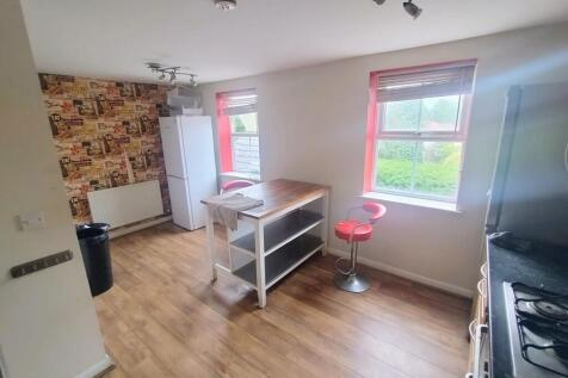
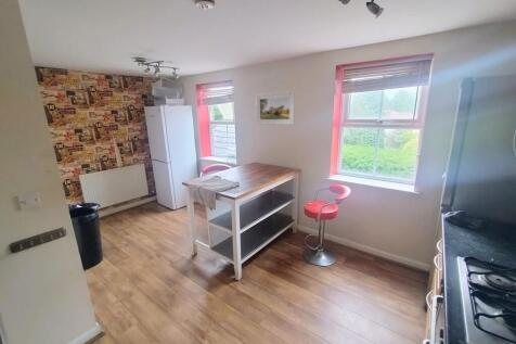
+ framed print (274, 109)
